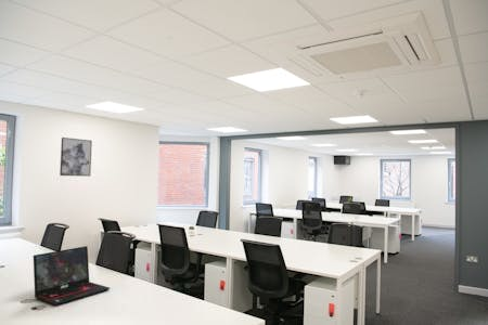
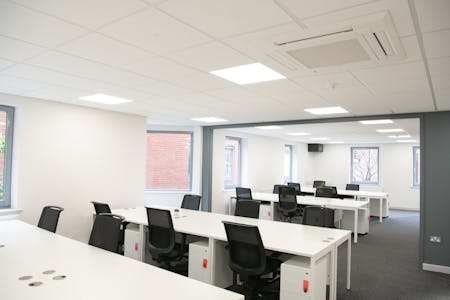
- wall art (76, 157)
- laptop (73, 273)
